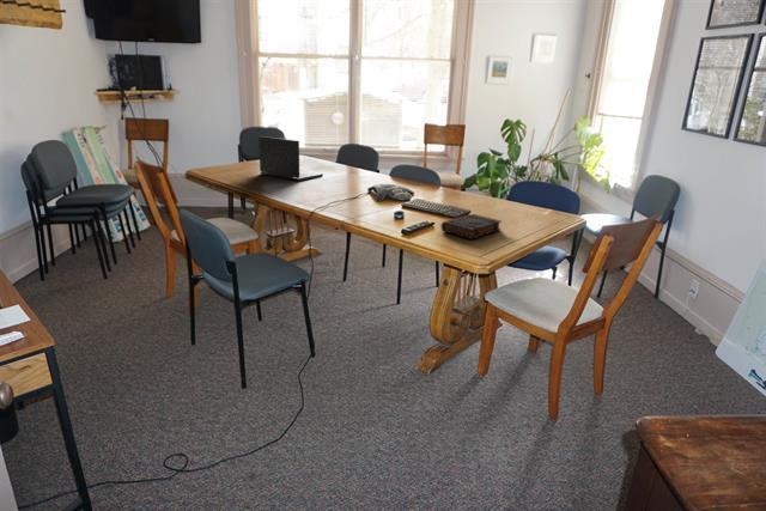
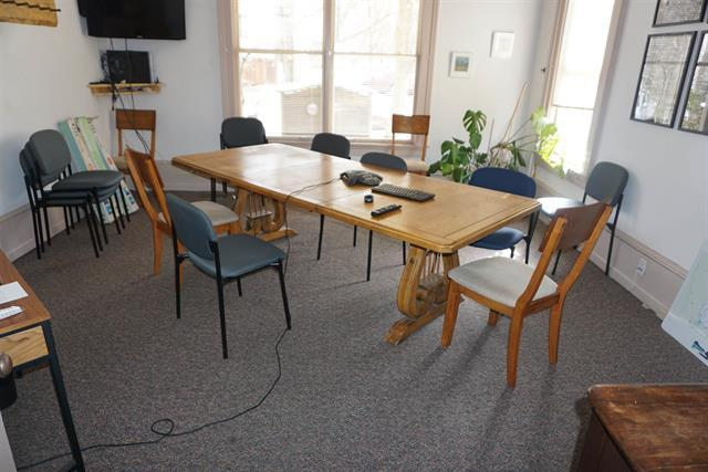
- laptop (291, 156)
- book (470, 225)
